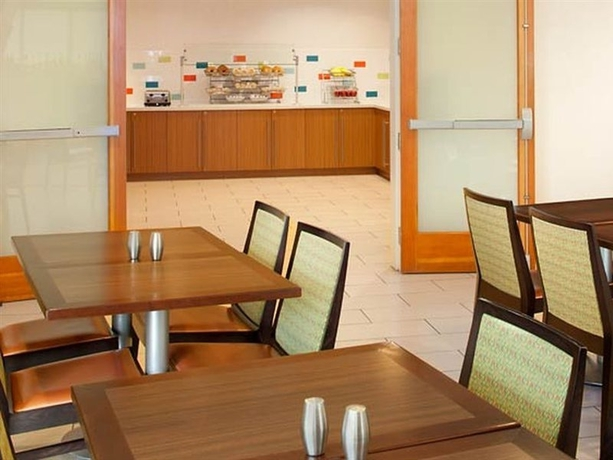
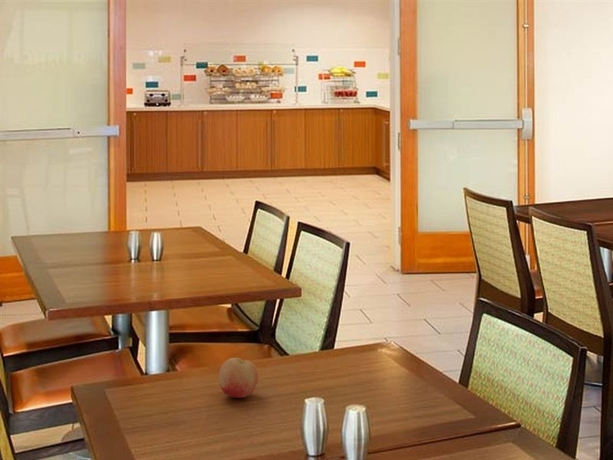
+ fruit (238, 377)
